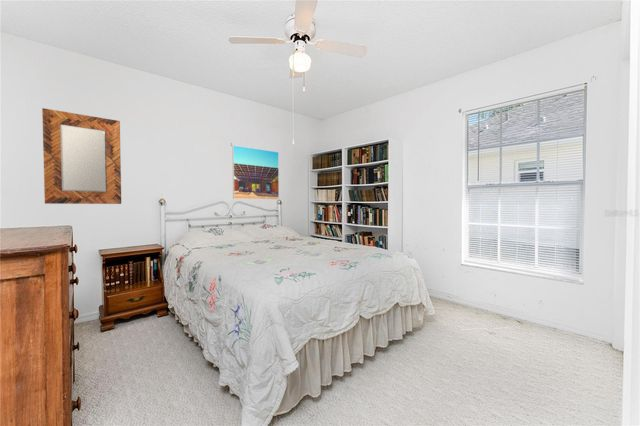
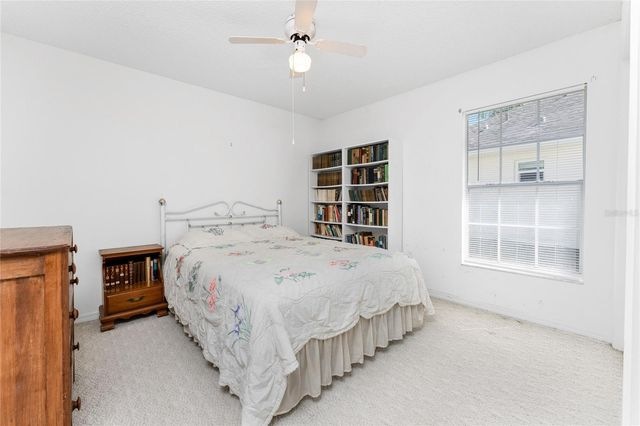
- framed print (257, 174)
- home mirror (84, 159)
